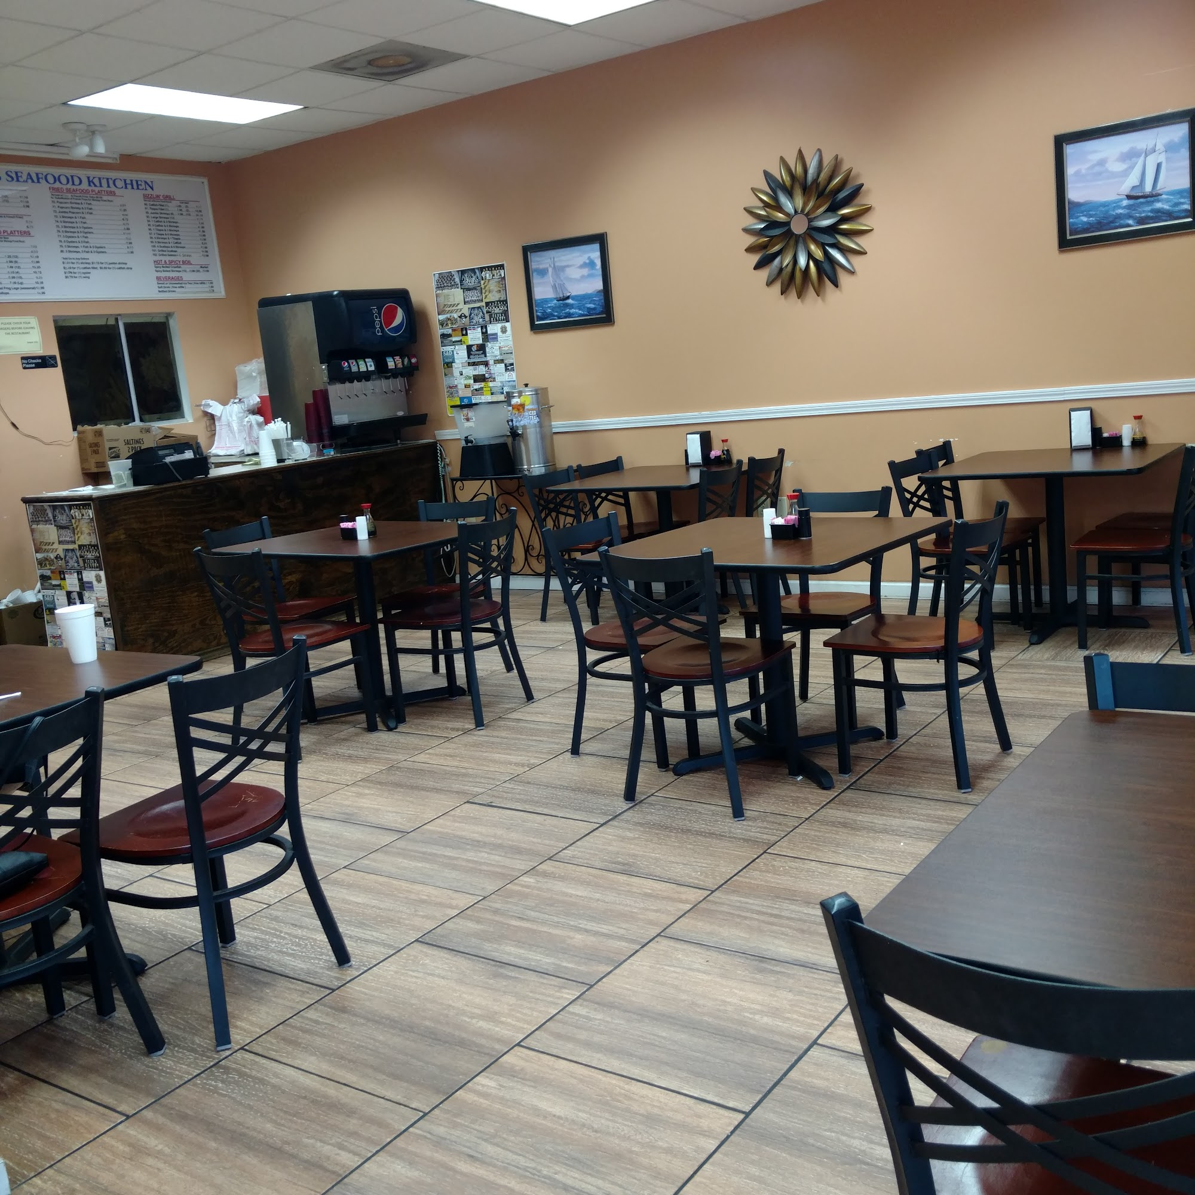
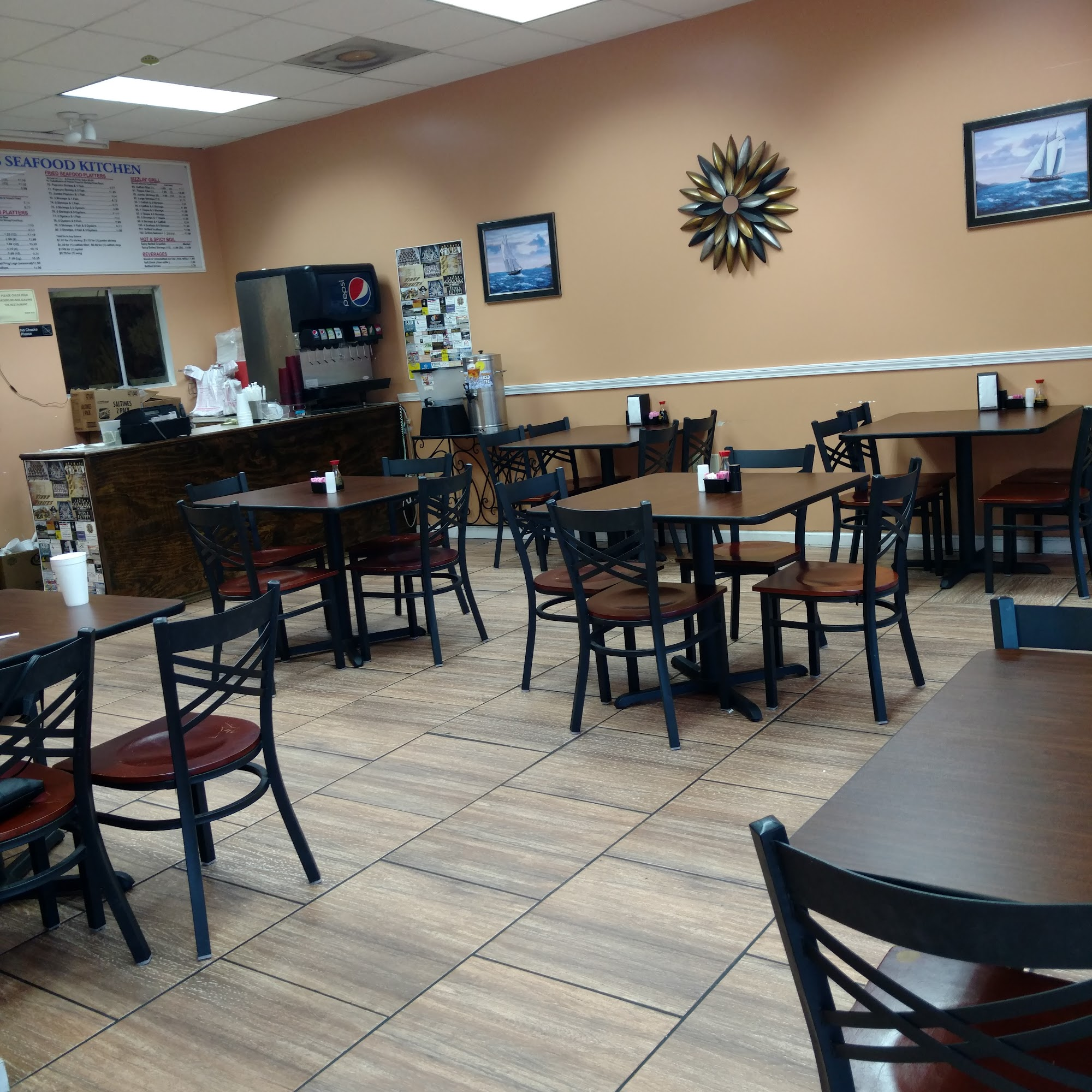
+ smoke detector (150, 60)
